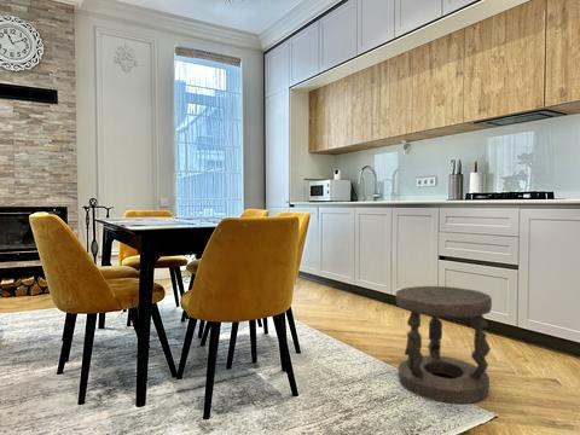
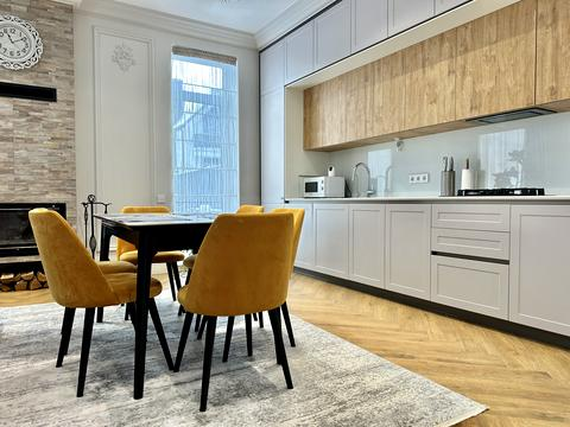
- stool (441, 337)
